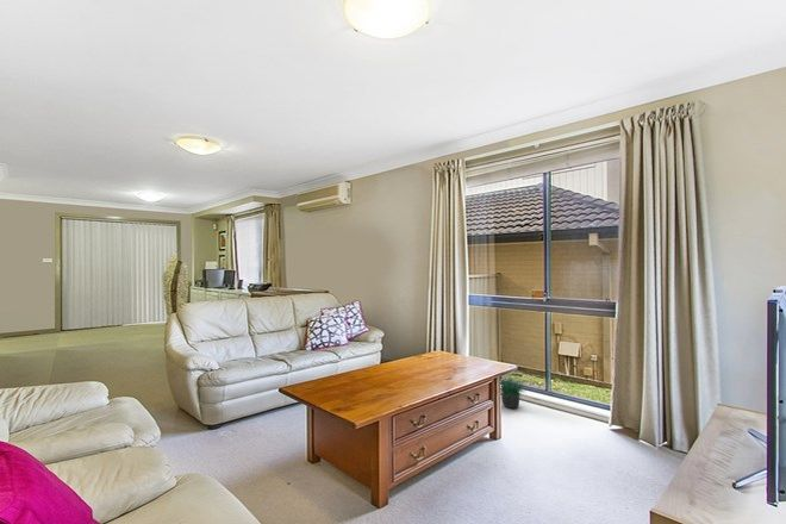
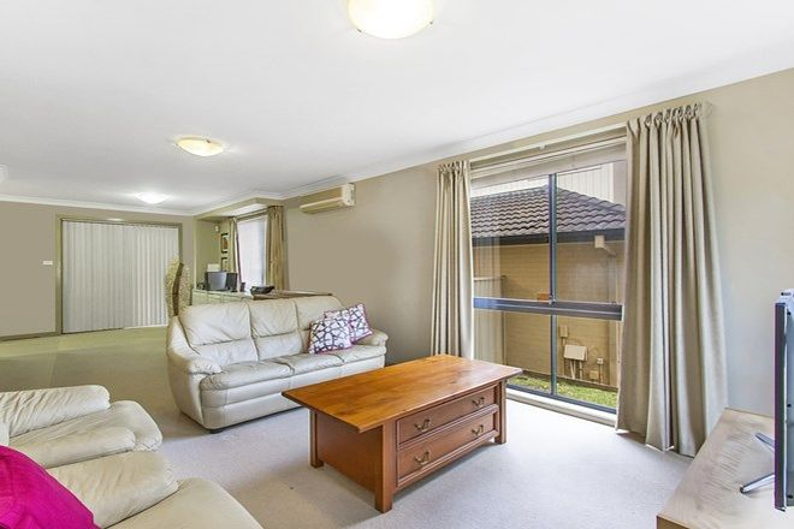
- potted plant (510, 386)
